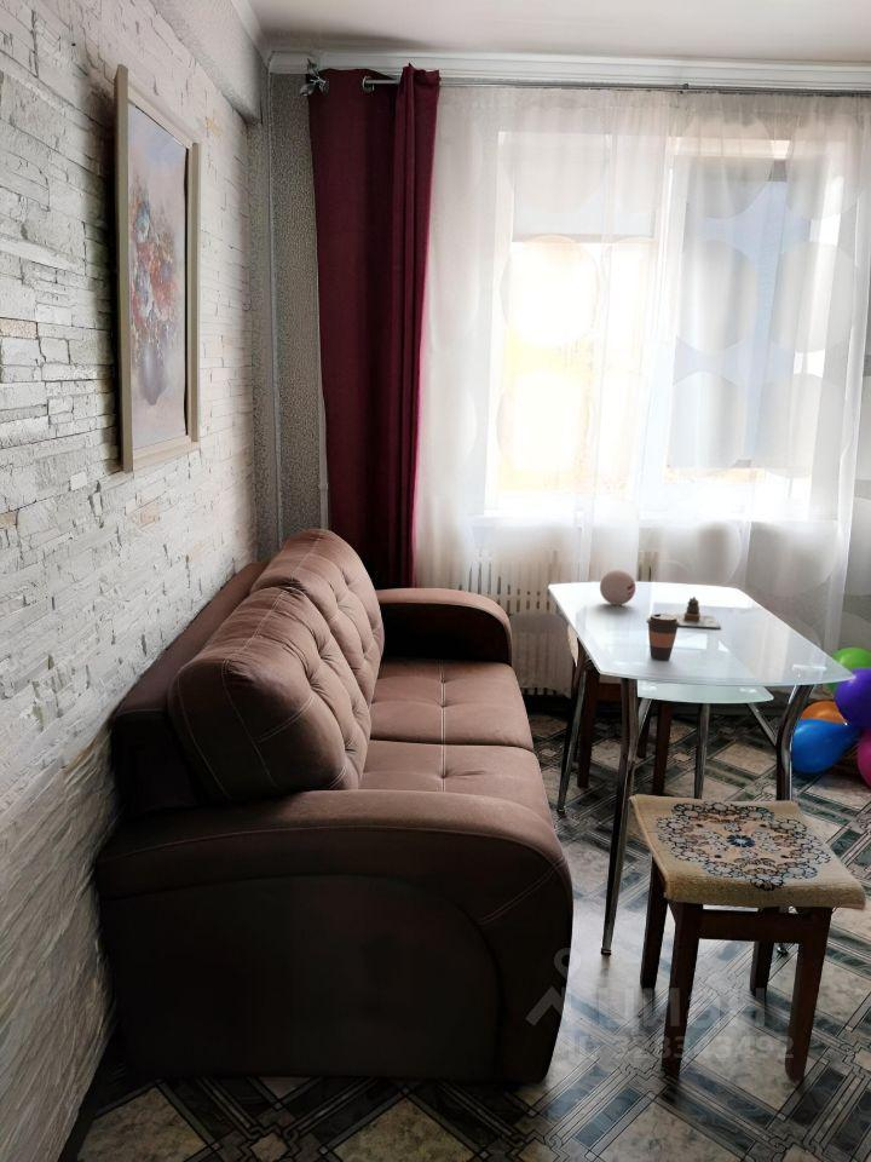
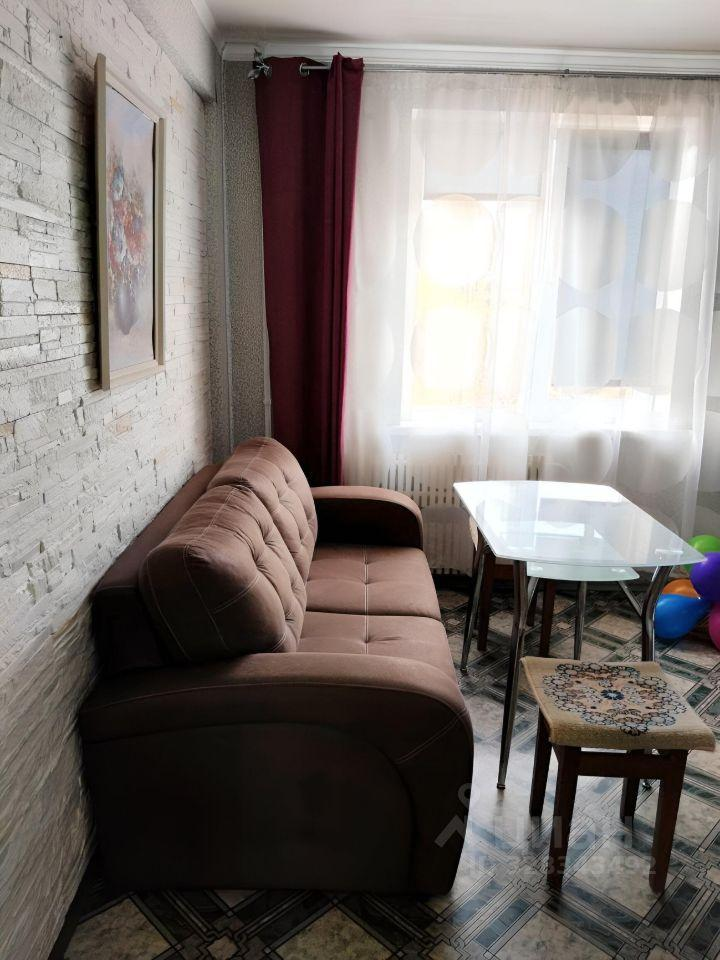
- teapot (692, 608)
- coffee cup (662, 637)
- decorative ball (617, 587)
